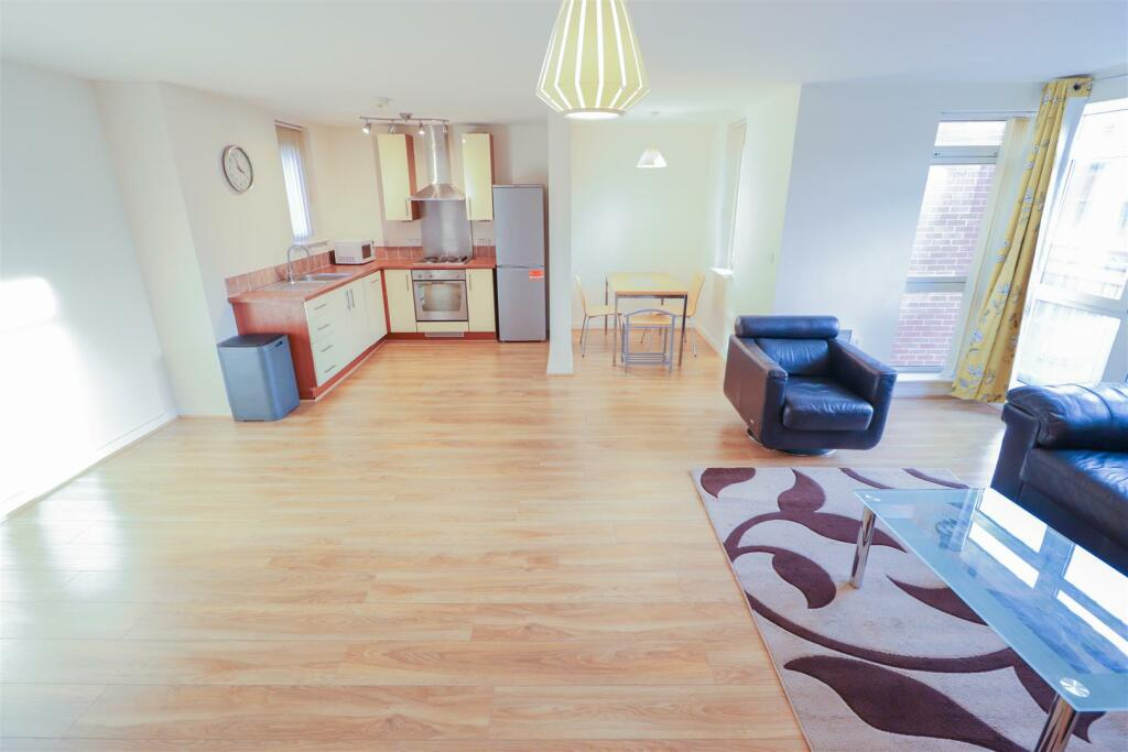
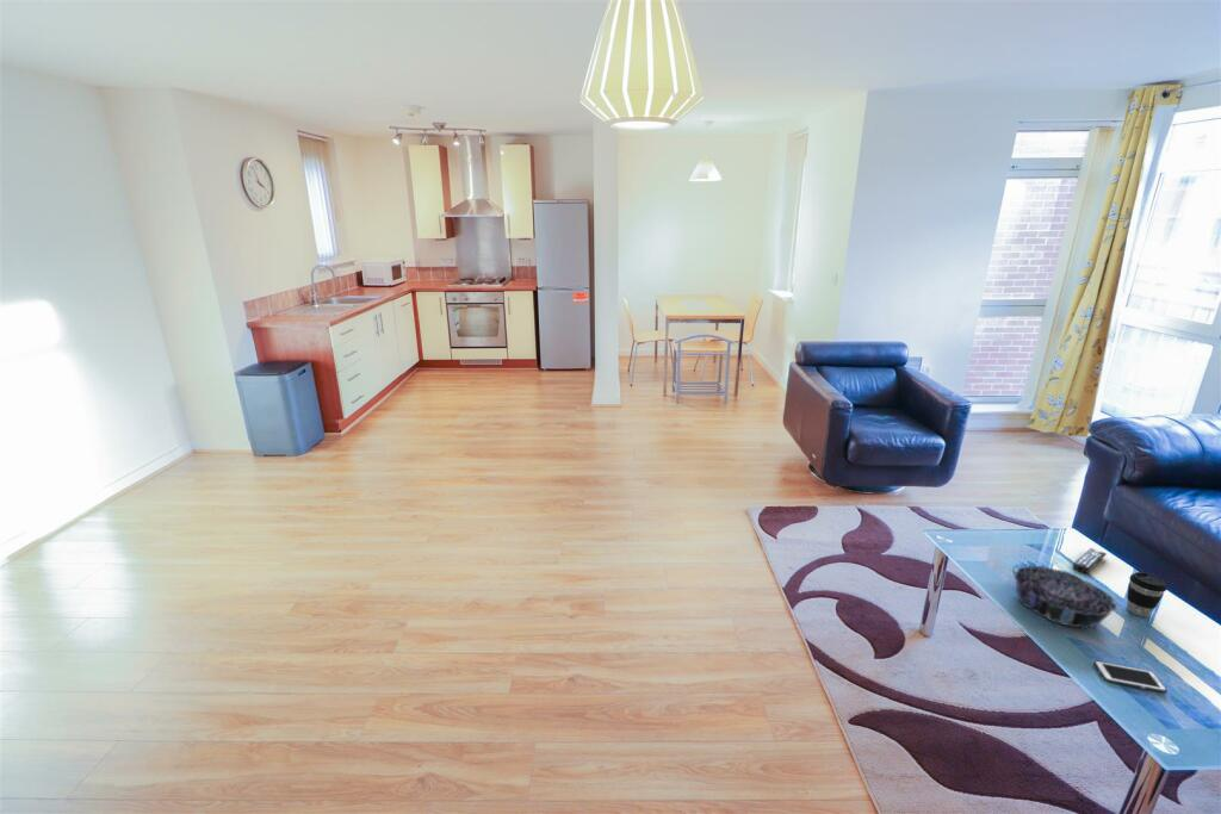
+ cell phone (1129, 676)
+ decorative bowl (1060, 598)
+ remote control (1089, 560)
+ coffee cup (1143, 595)
